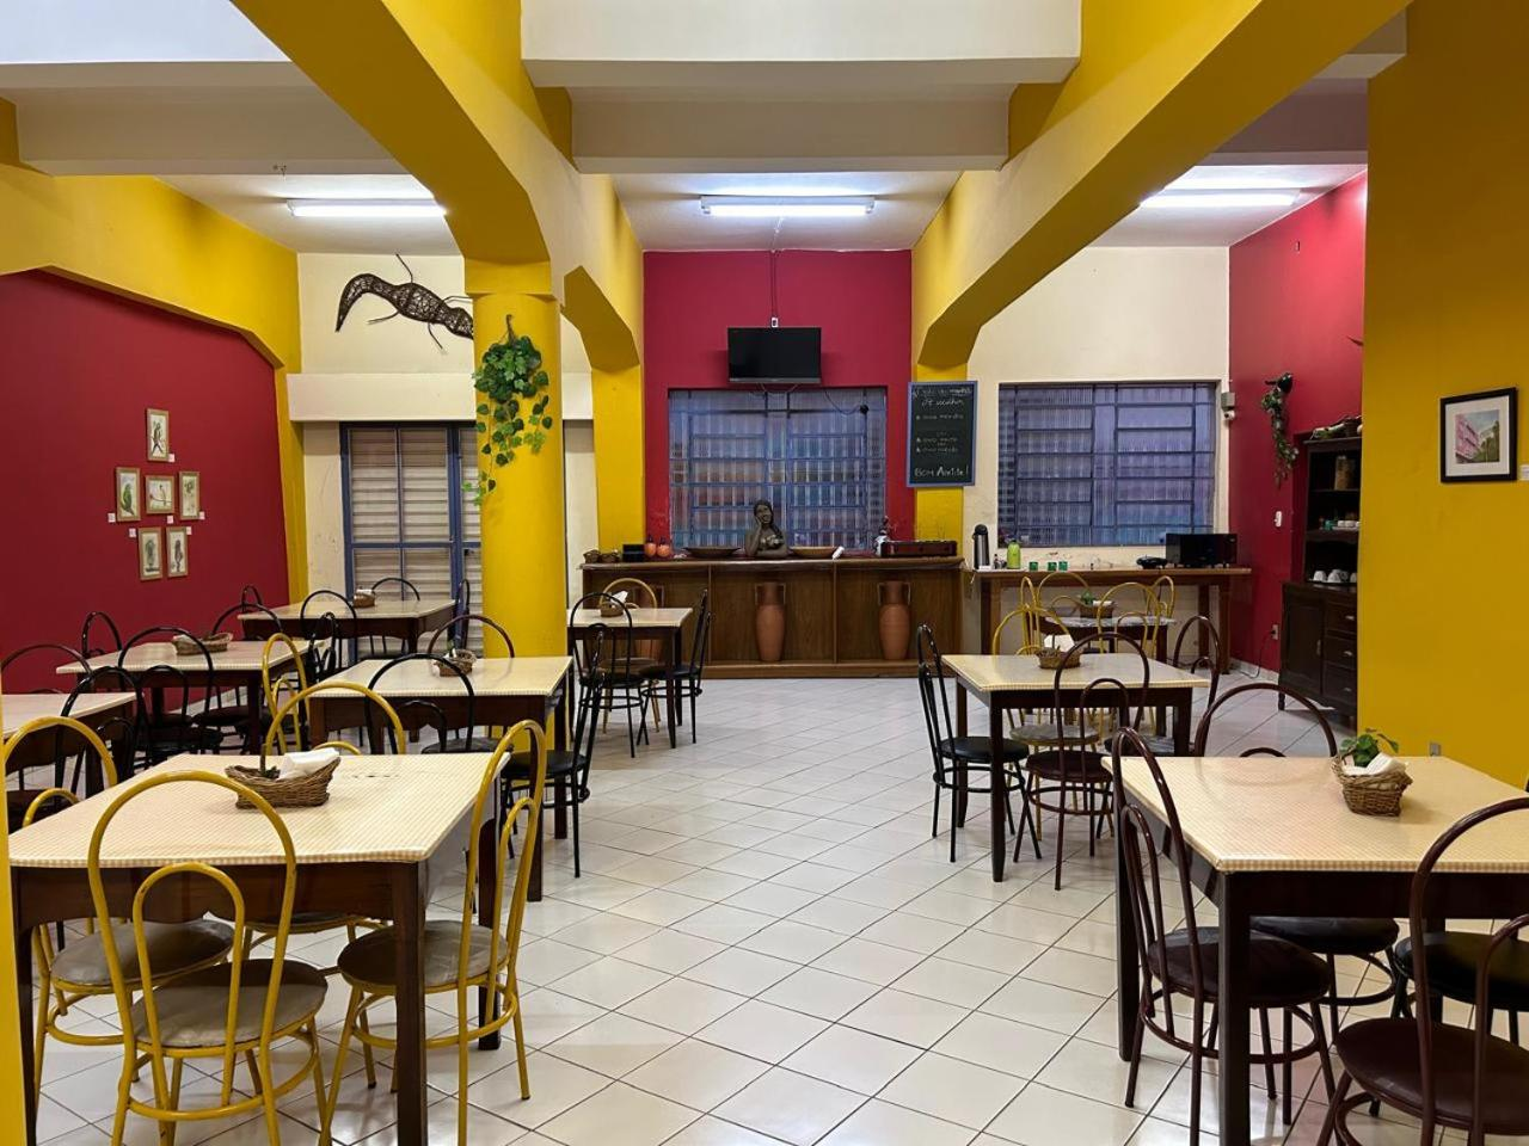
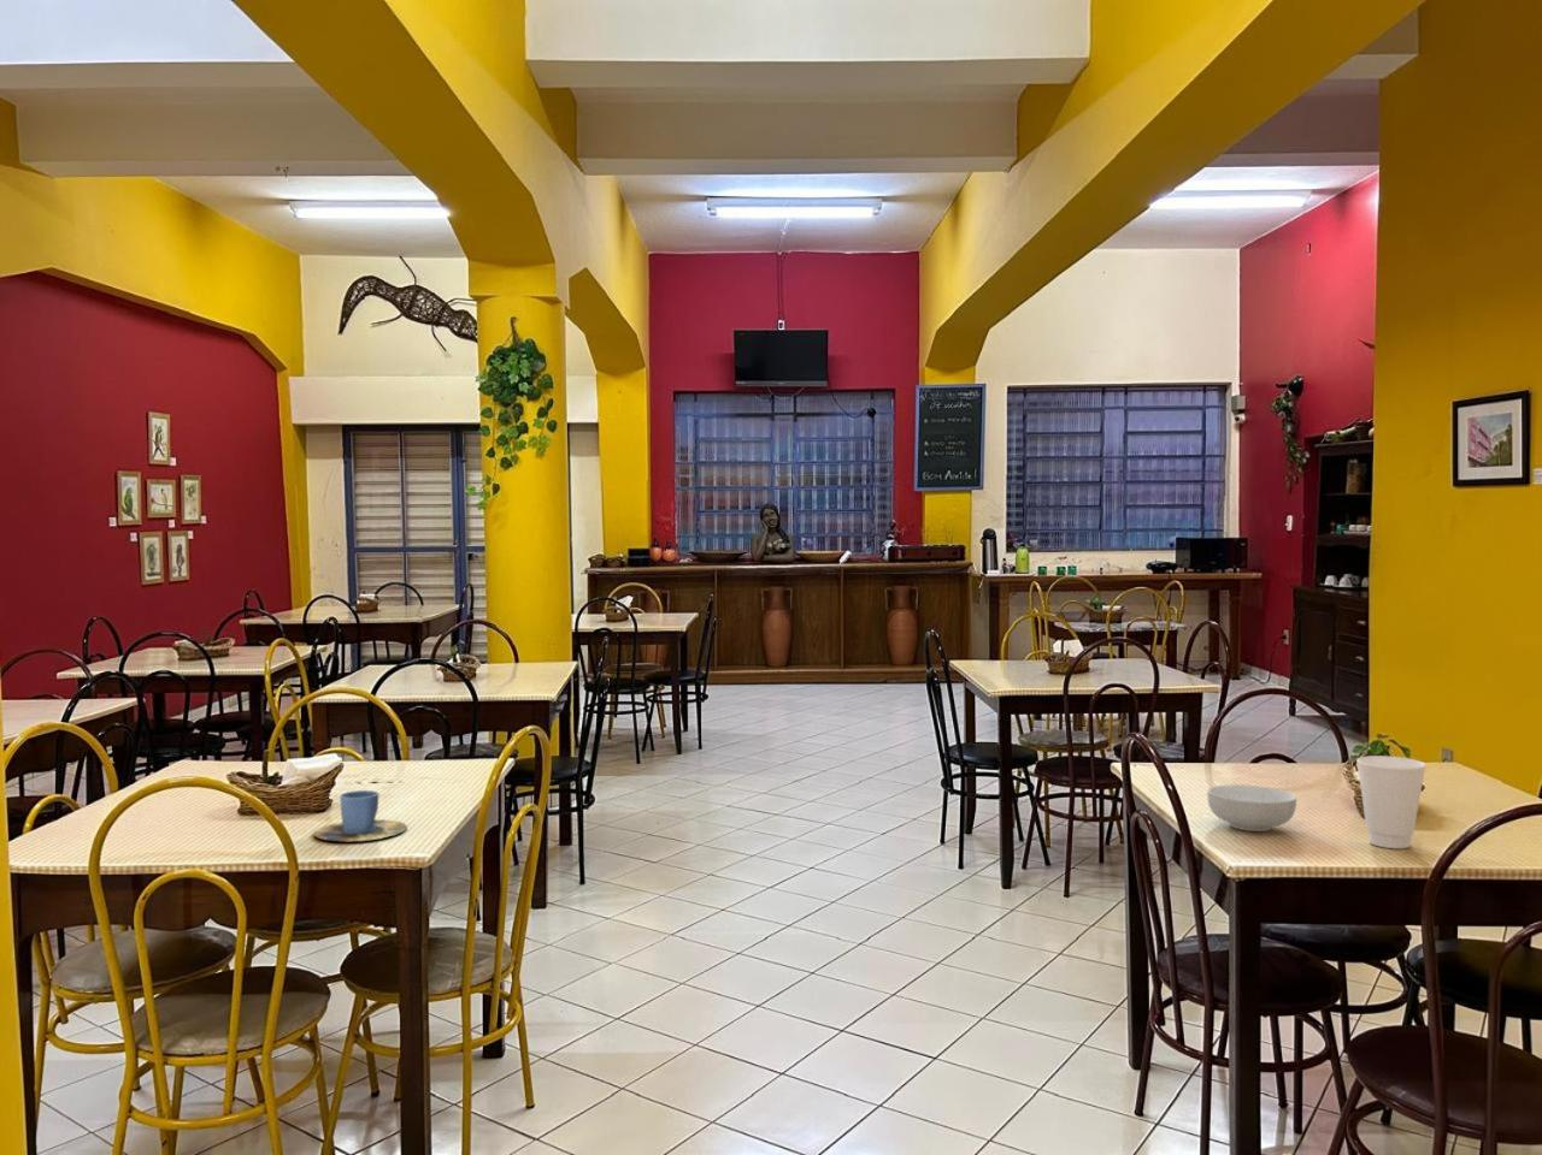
+ cereal bowl (1251, 808)
+ cup (1390, 802)
+ cup (361, 812)
